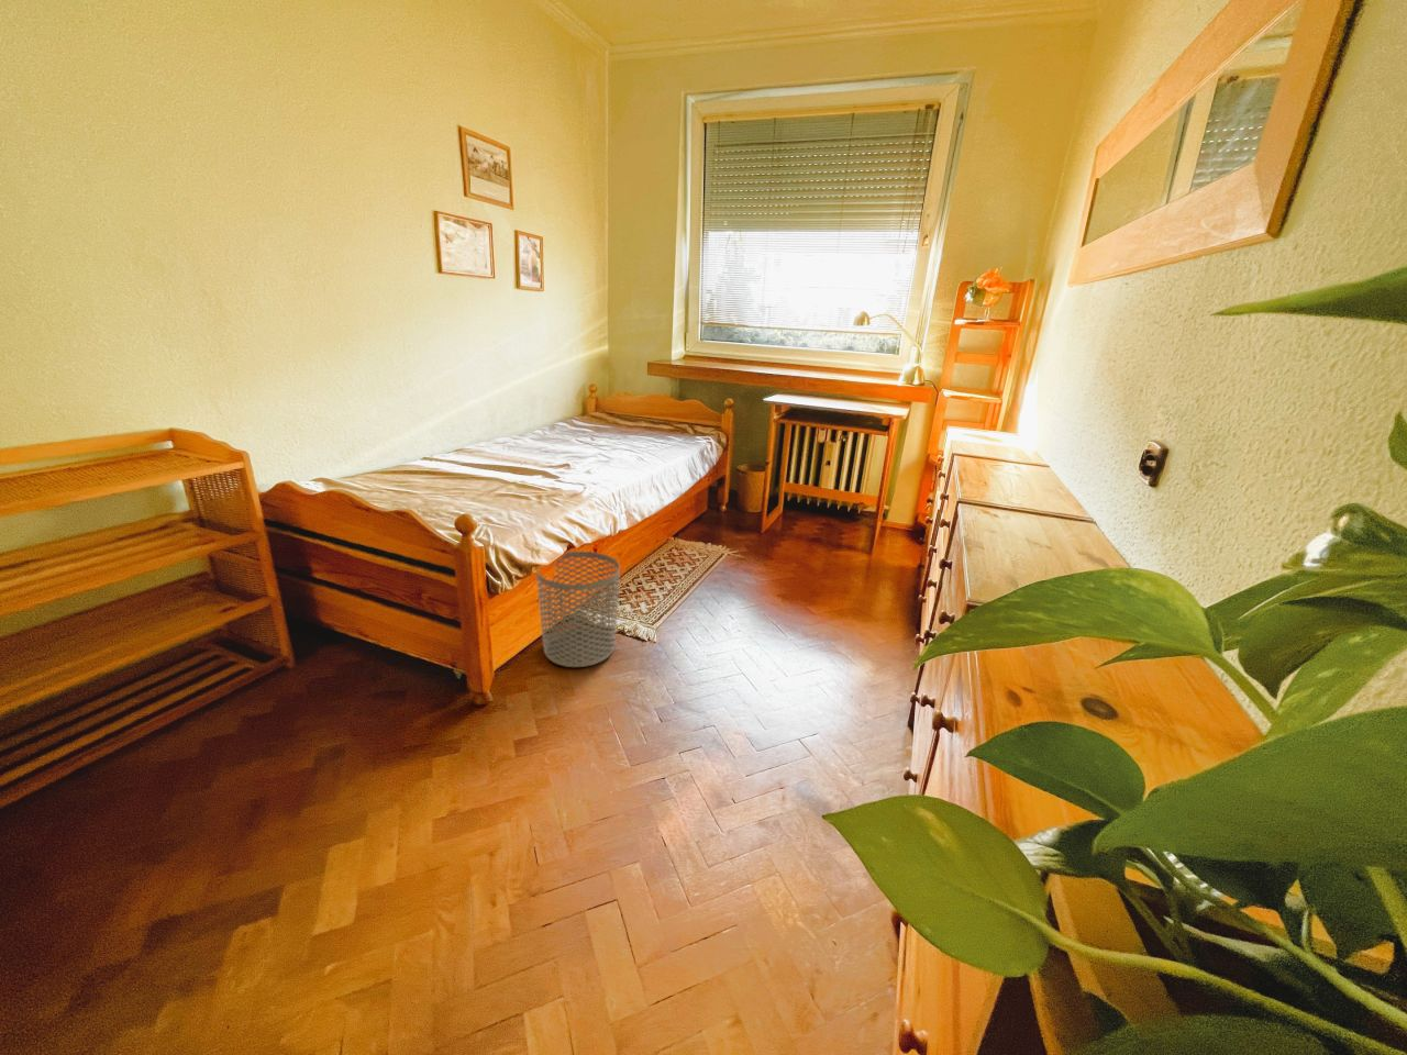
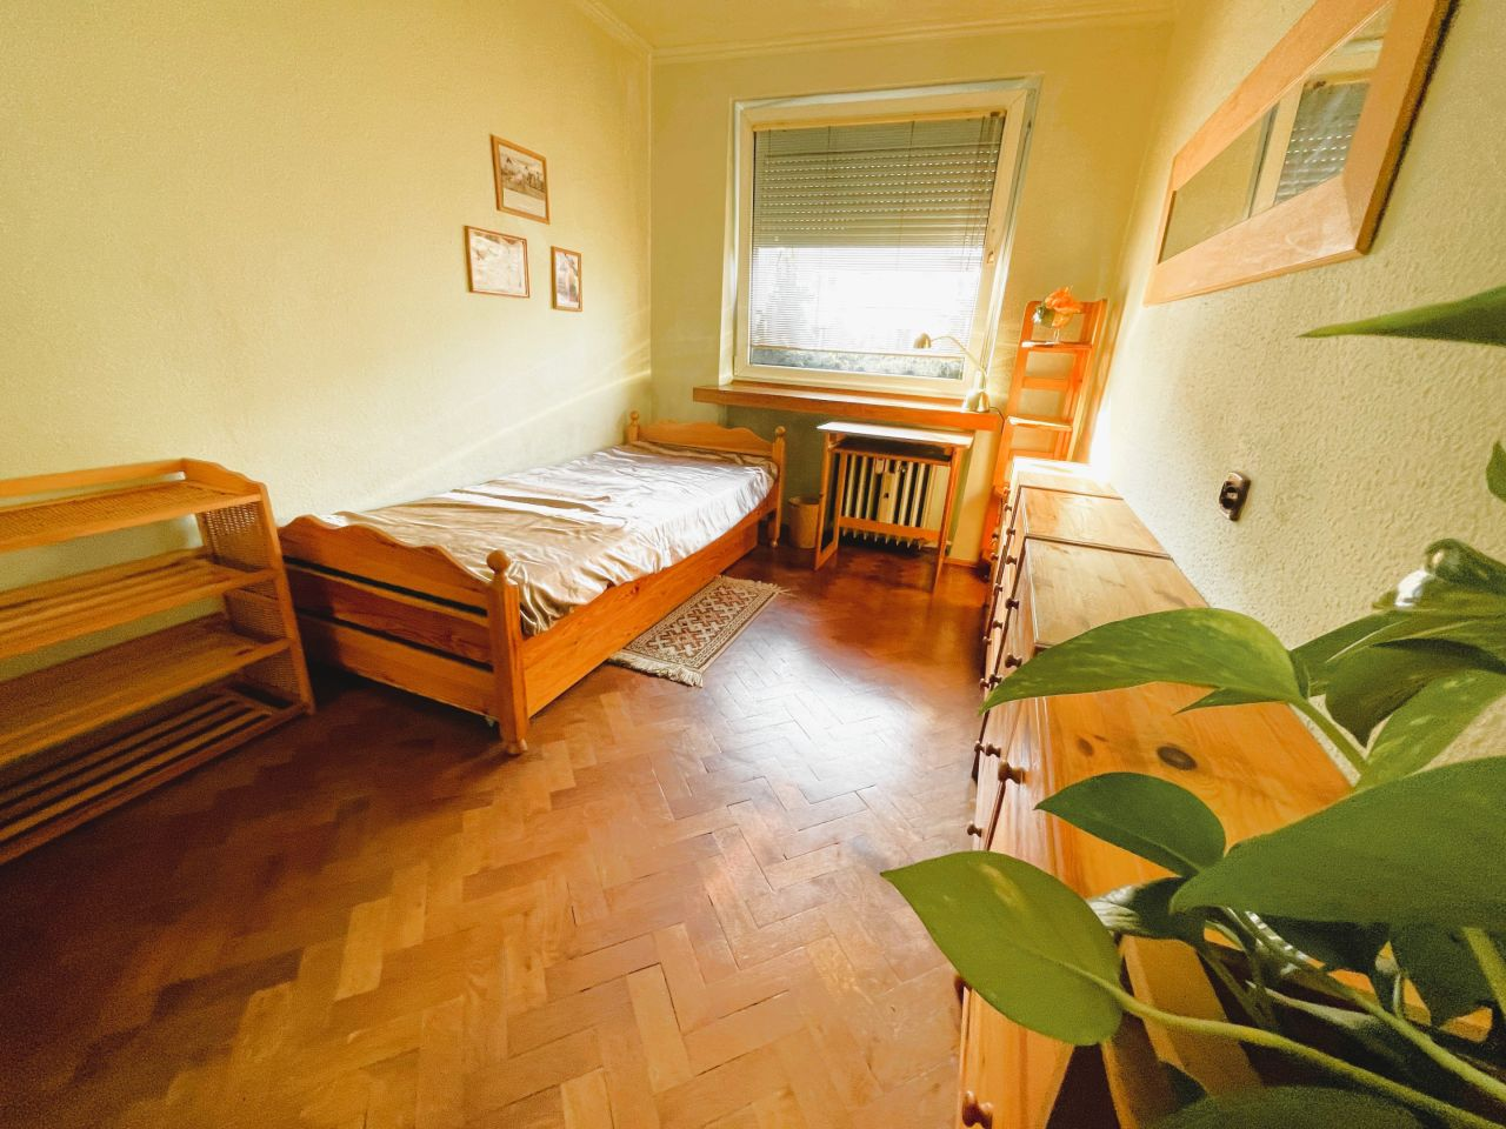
- waste bin (578, 607)
